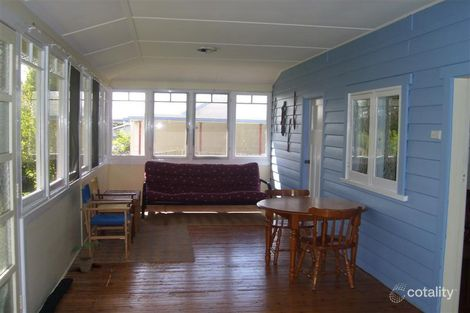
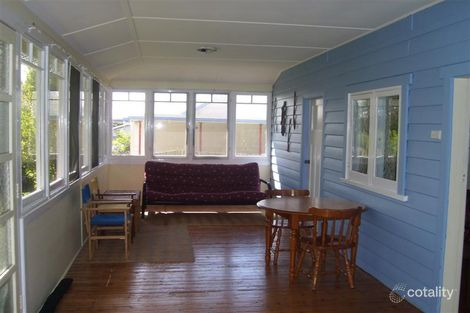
- potted plant (84, 253)
